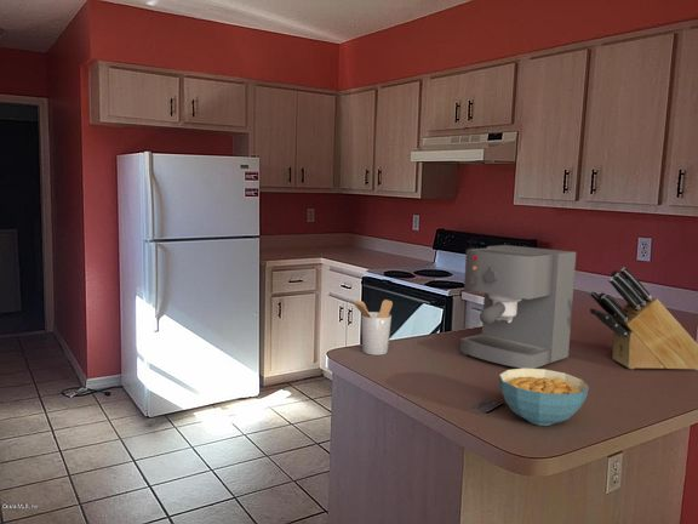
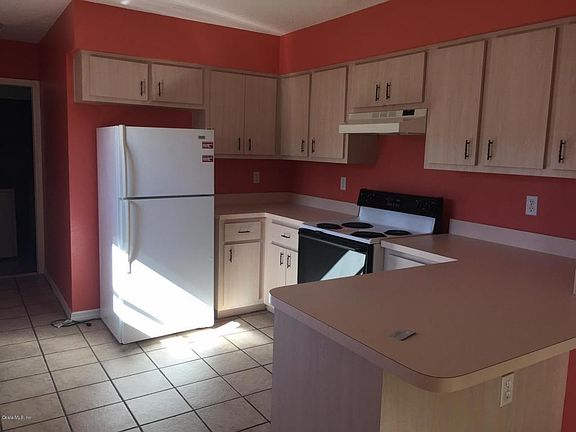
- cereal bowl (540, 400)
- knife block (650, 315)
- coffee maker (519, 304)
- utensil holder (370, 325)
